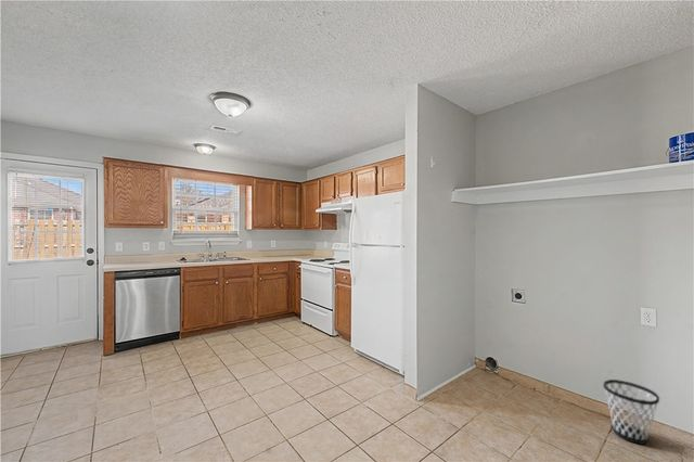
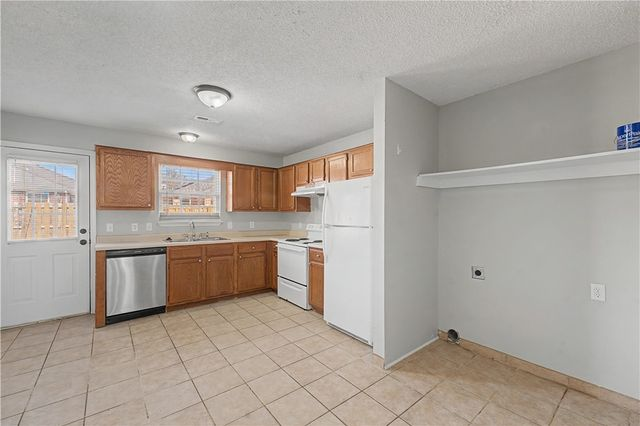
- wastebasket (630, 412)
